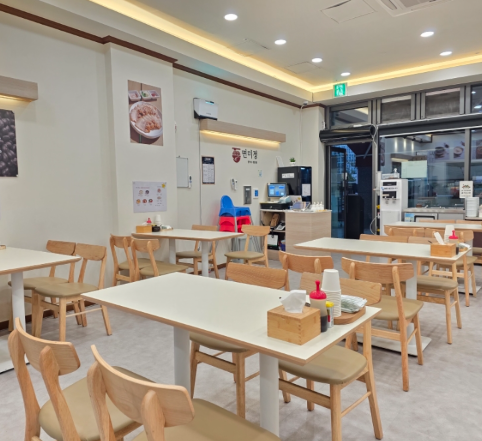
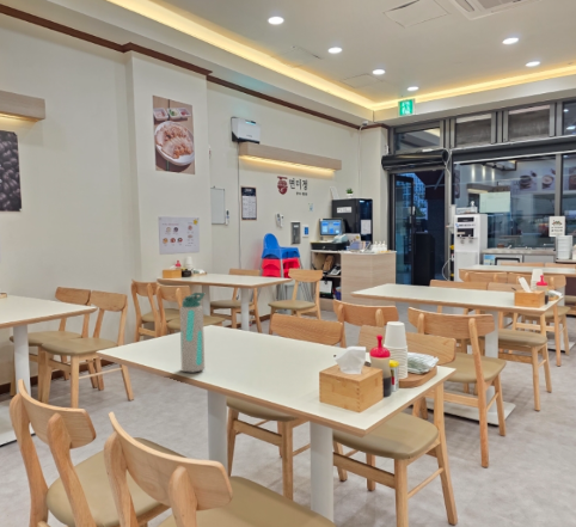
+ water bottle (192, 331)
